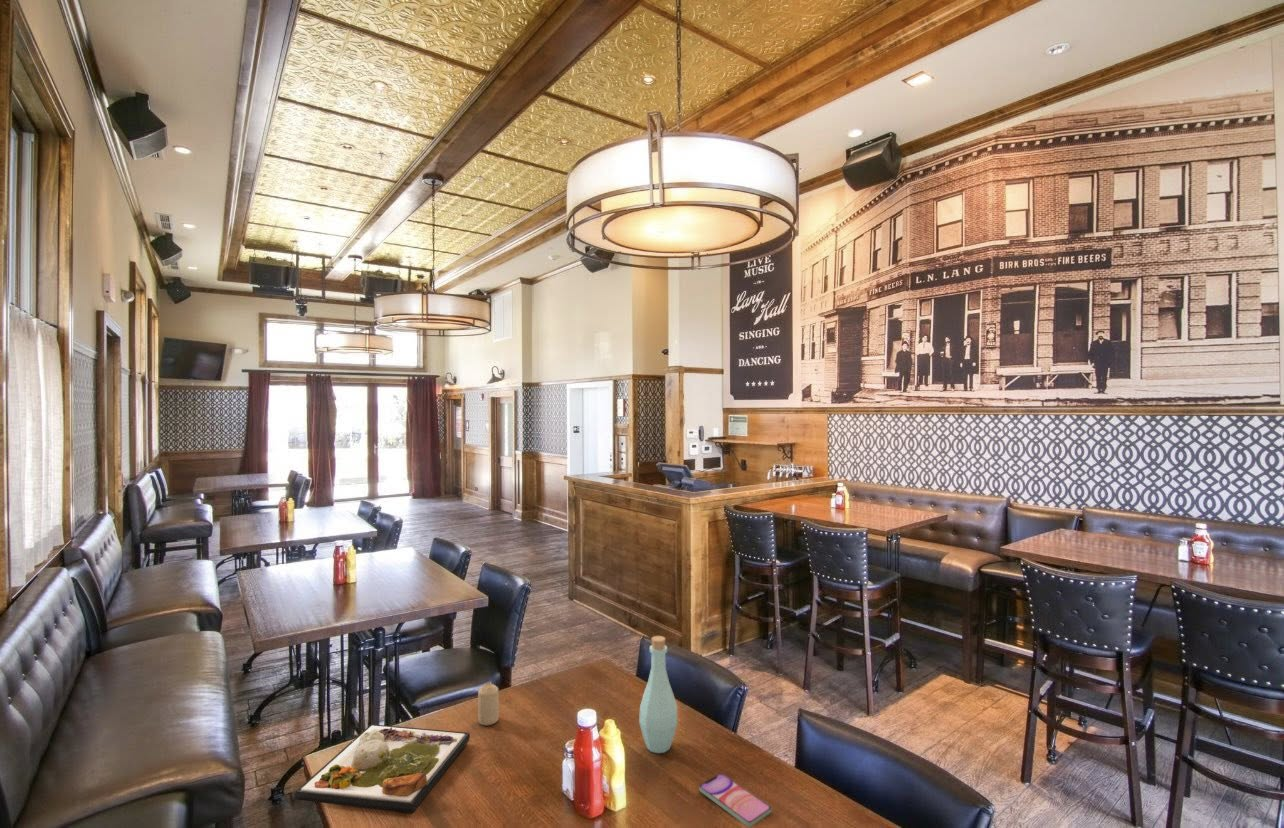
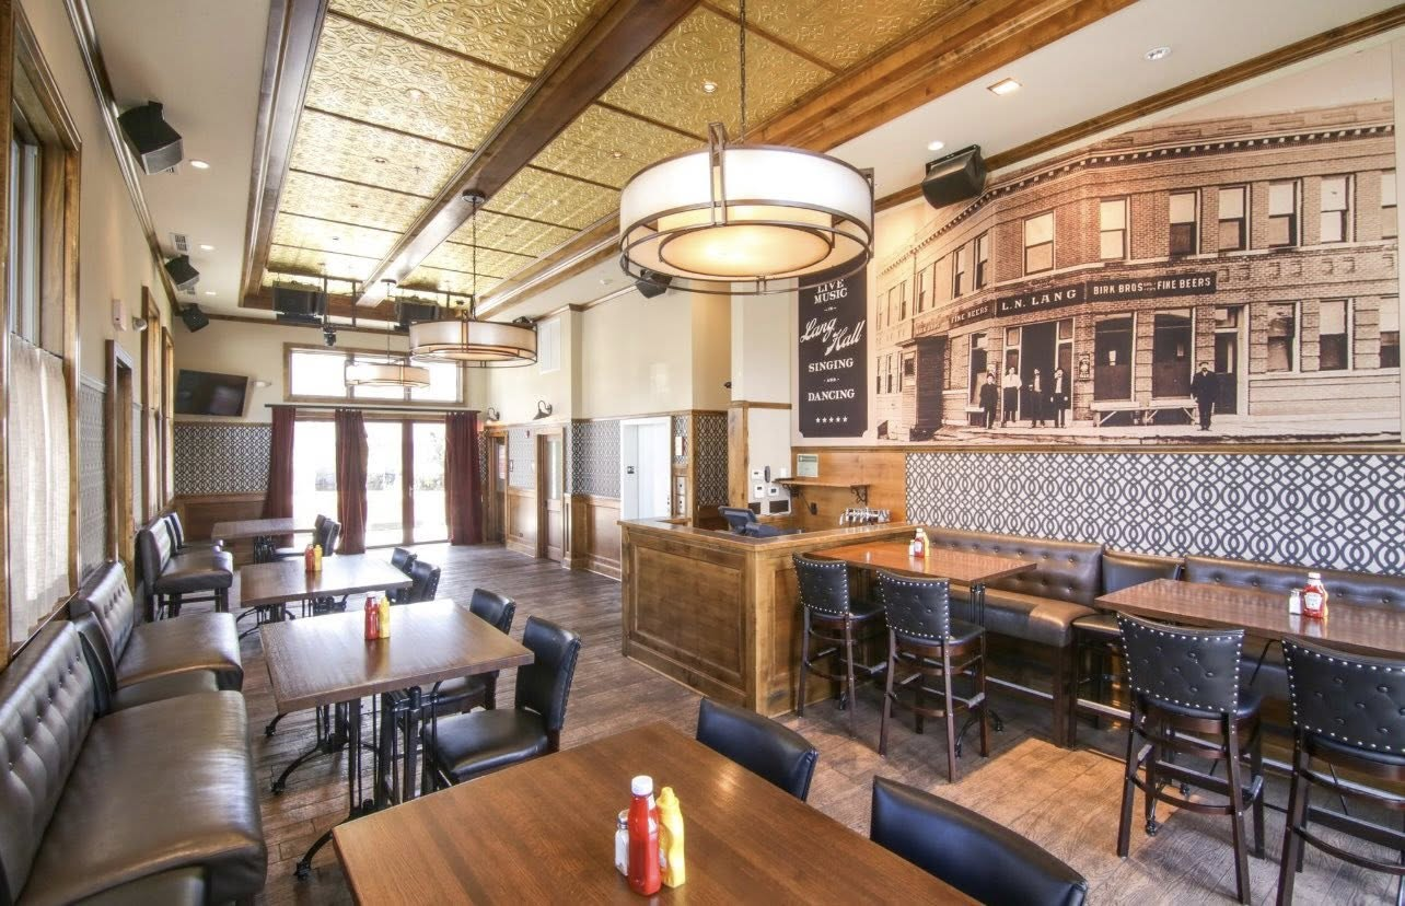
- candle (488, 702)
- bottle (658, 692)
- dinner plate (389, 757)
- smartphone (734, 798)
